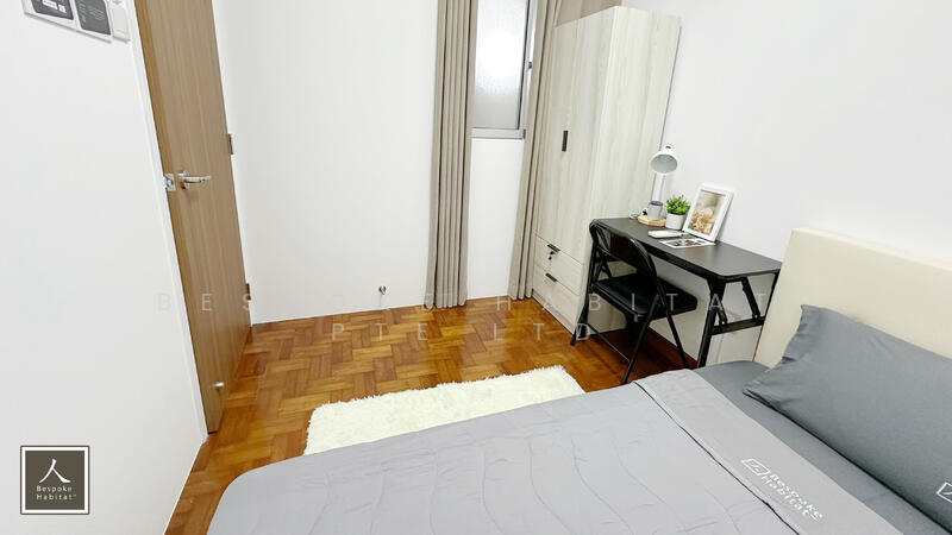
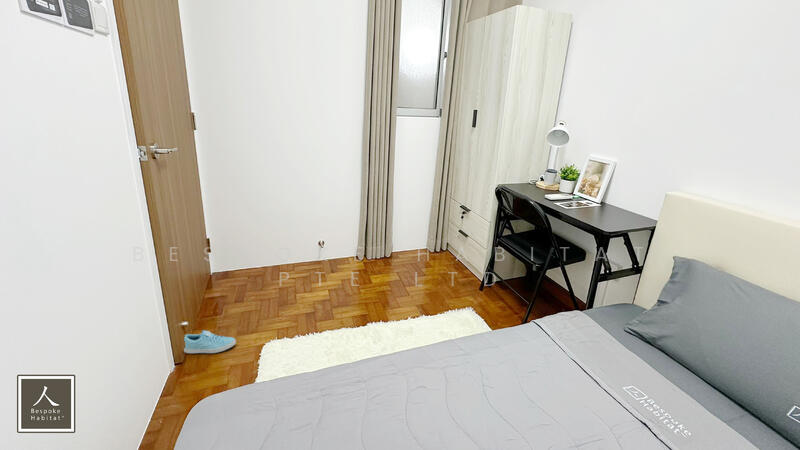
+ sneaker (209, 340)
